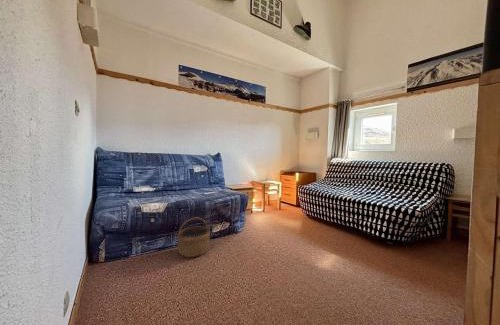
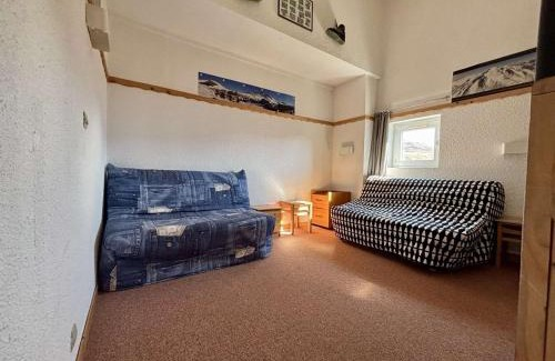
- wicker basket (193, 234)
